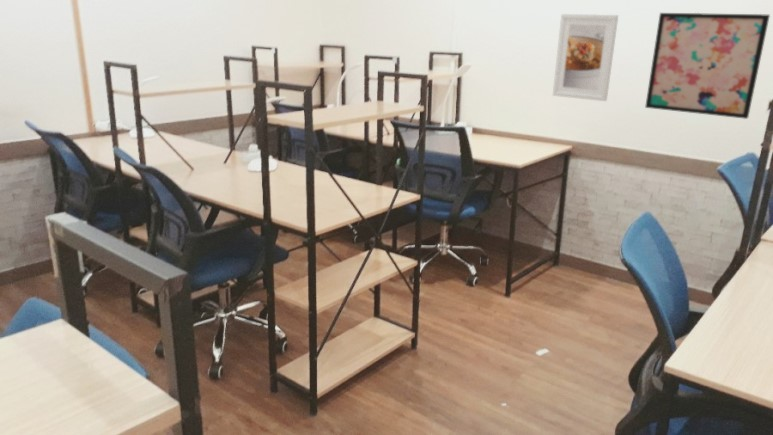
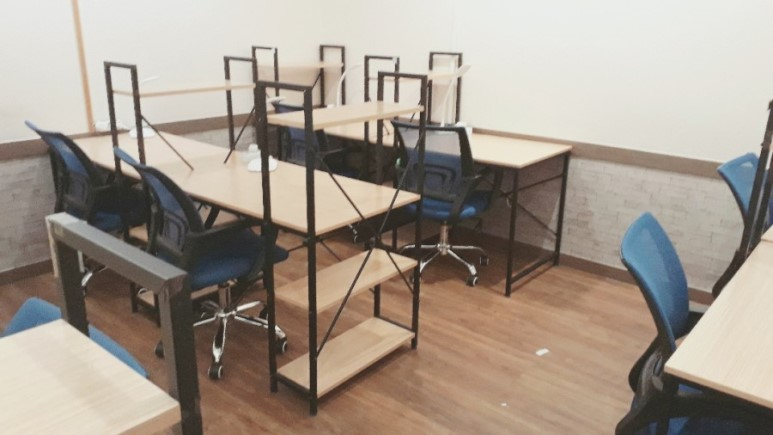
- wall art (703, 64)
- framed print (583, 57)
